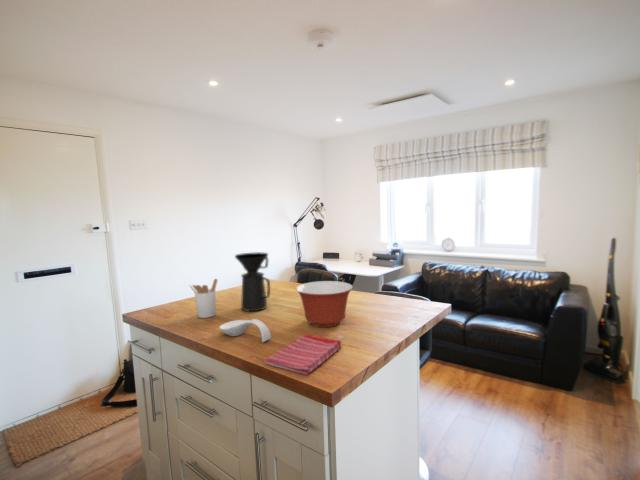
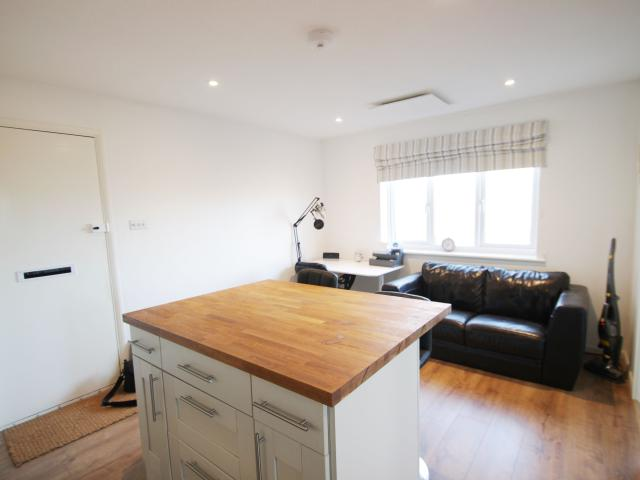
- coffee maker (253, 281)
- utensil holder (204, 298)
- spoon rest (244, 327)
- mixing bowl (324, 304)
- dish towel (305, 351)
